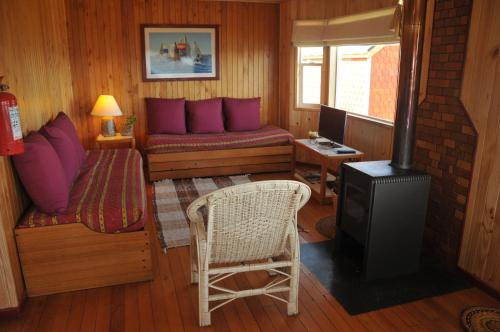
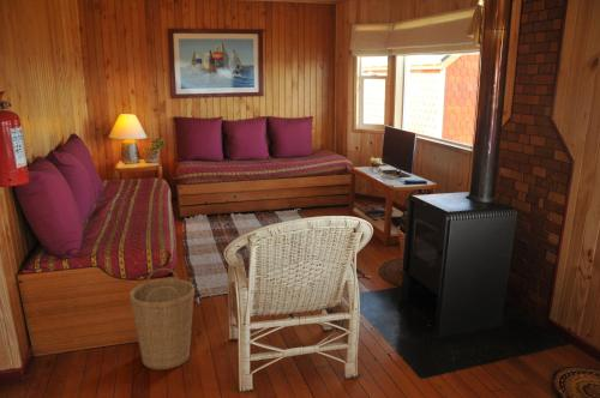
+ basket (163, 318)
